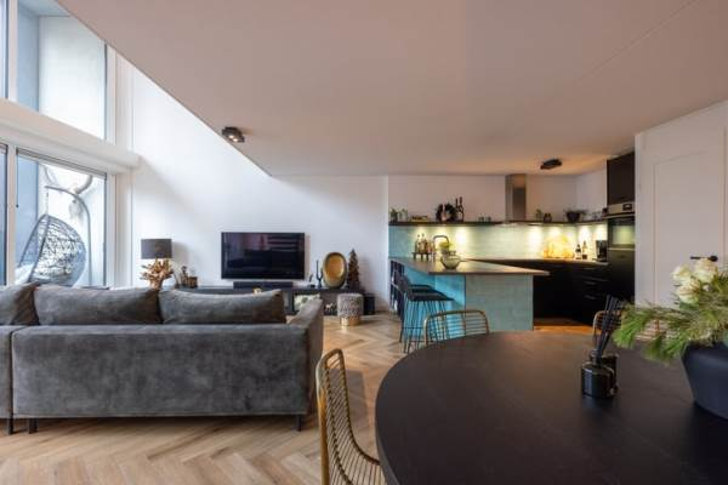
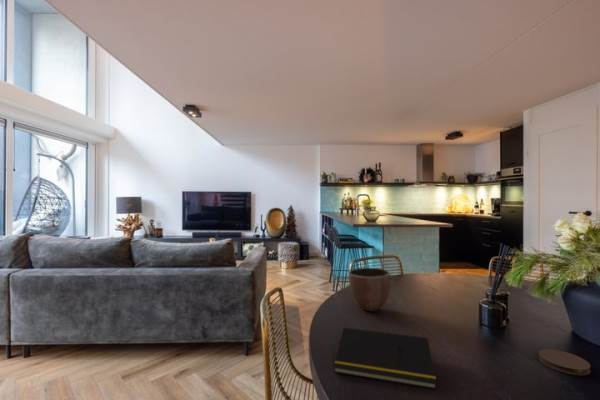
+ coaster (563, 361)
+ notepad (383, 353)
+ decorative bowl (369, 290)
